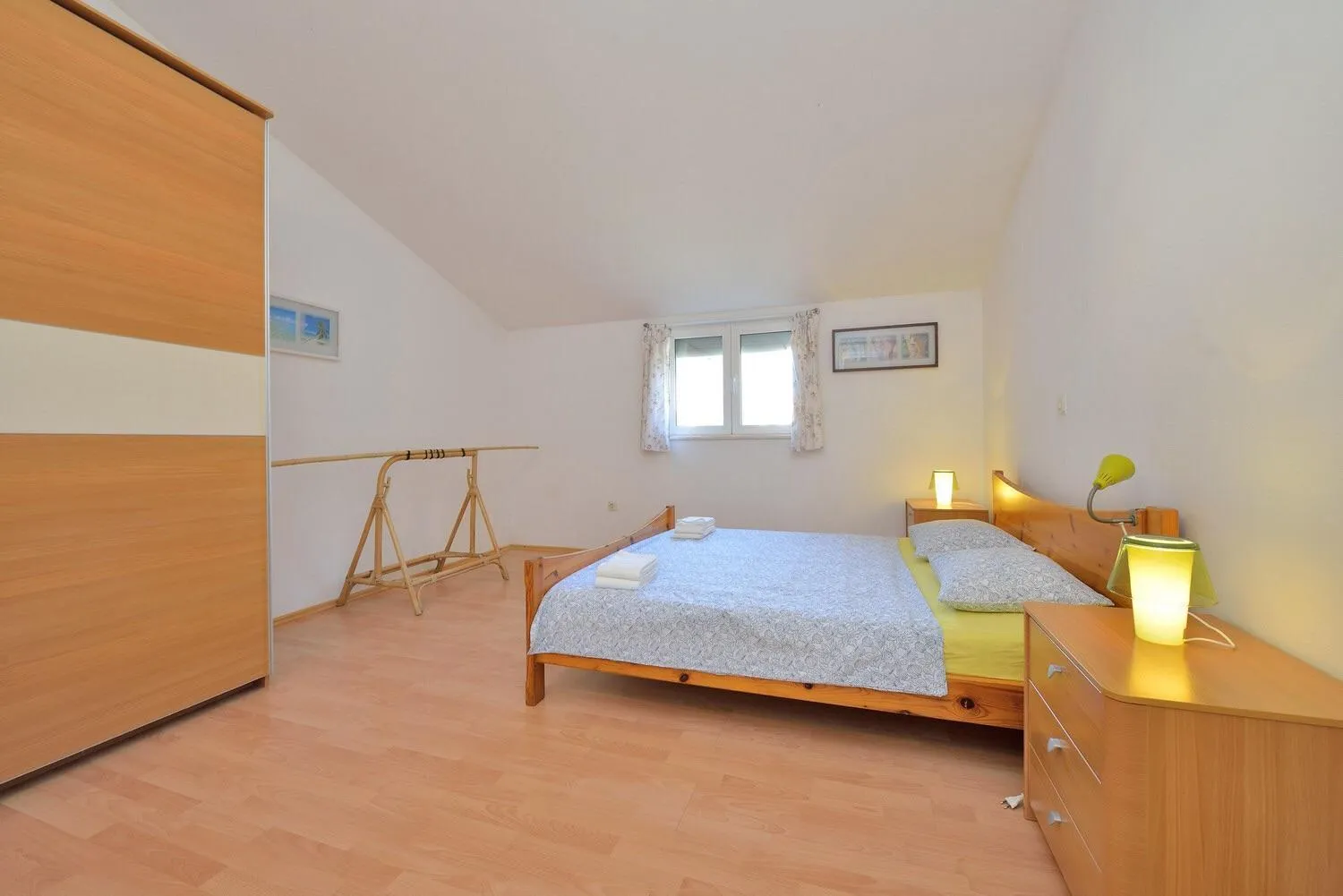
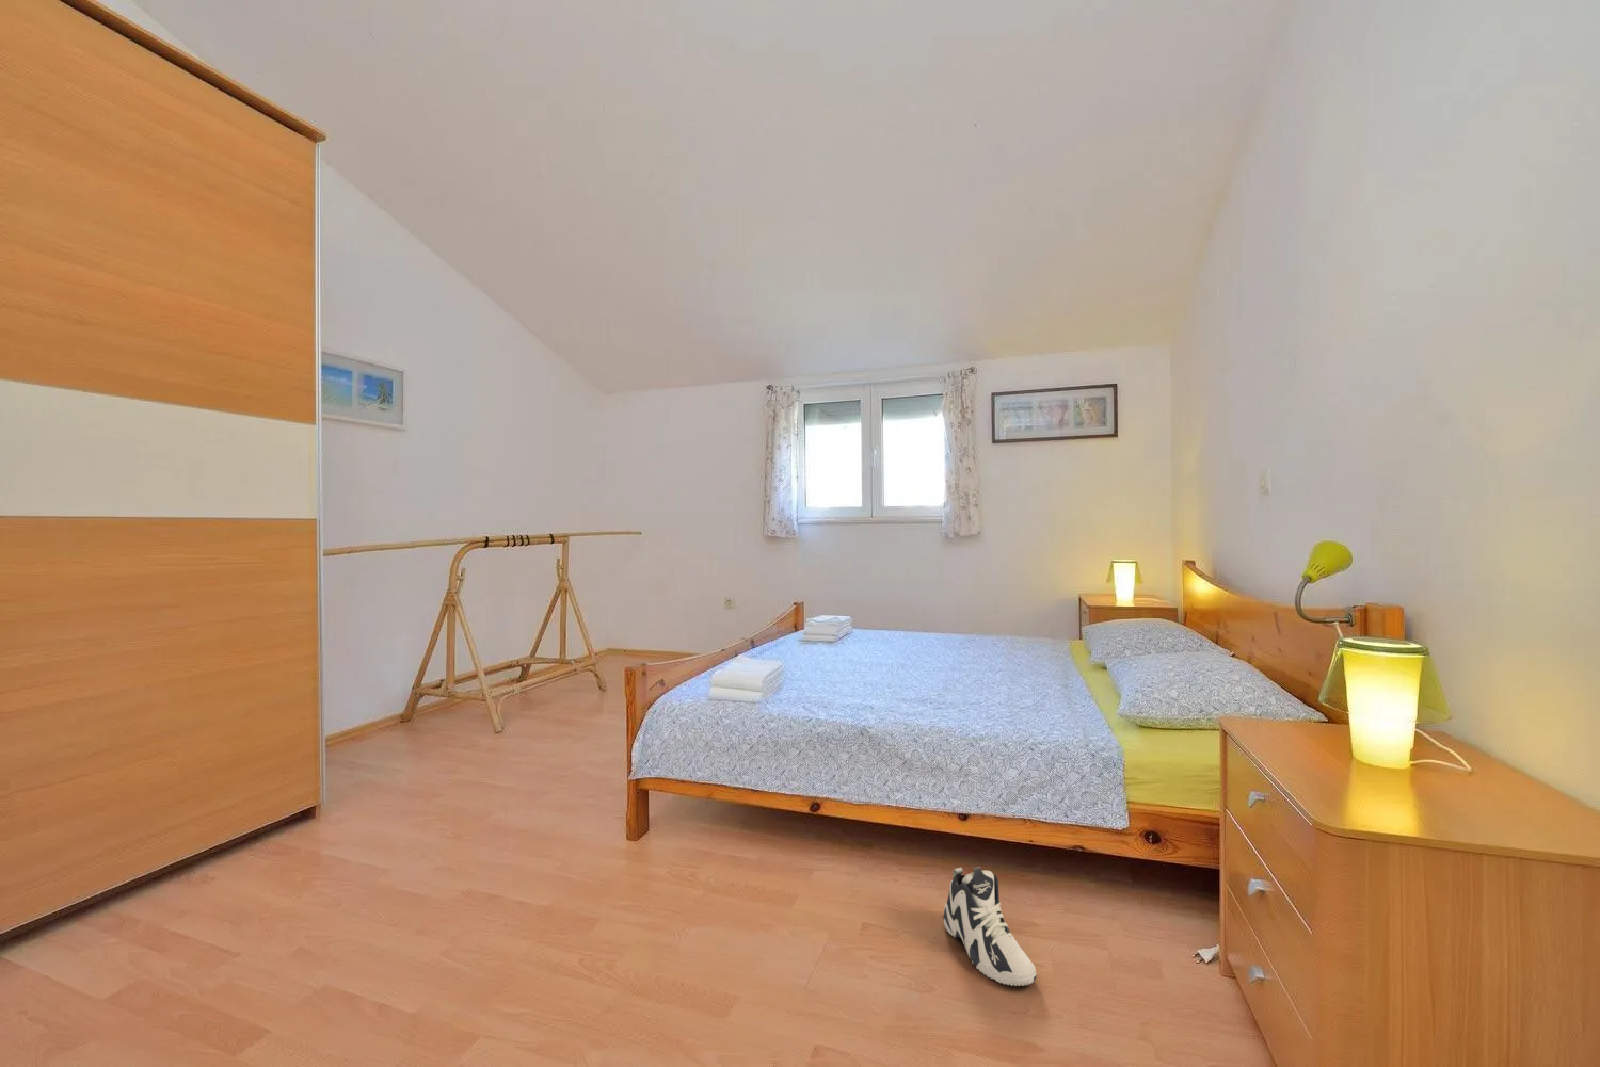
+ sneaker (986, 915)
